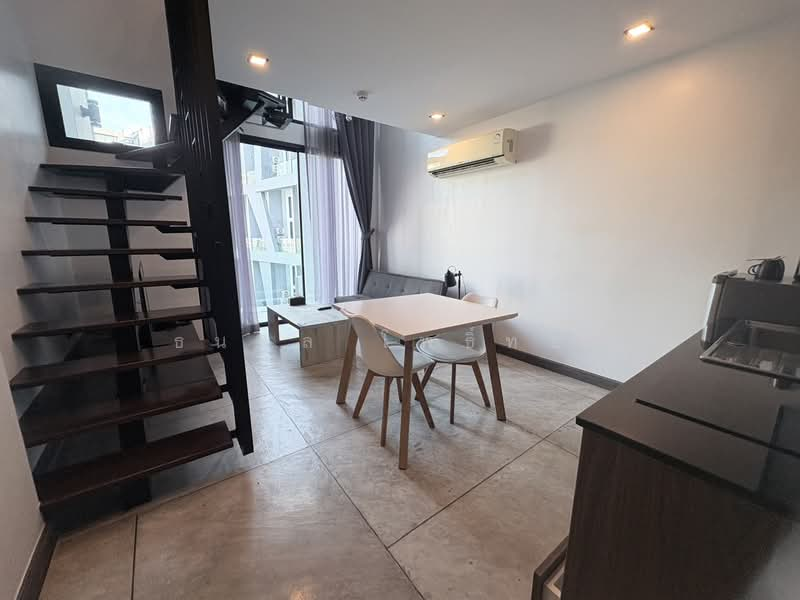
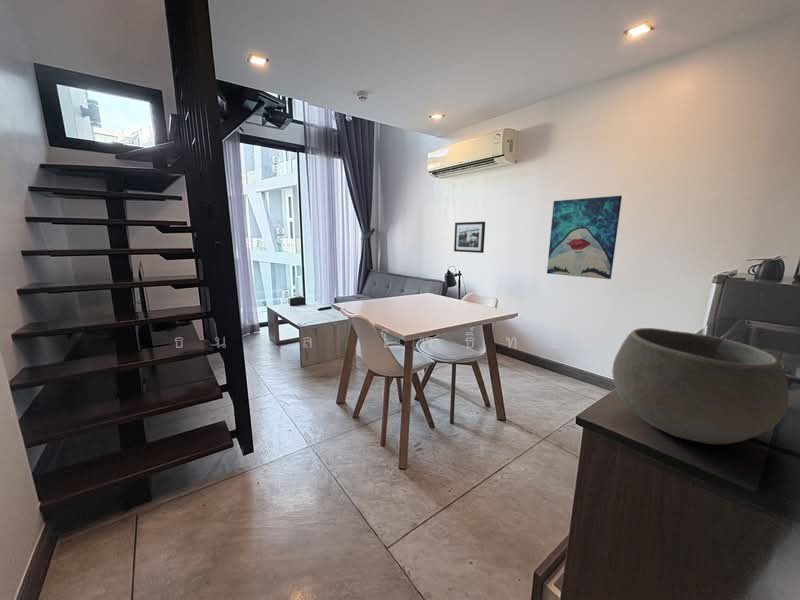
+ wall art (580, 238)
+ bowl (687, 384)
+ picture frame (468, 237)
